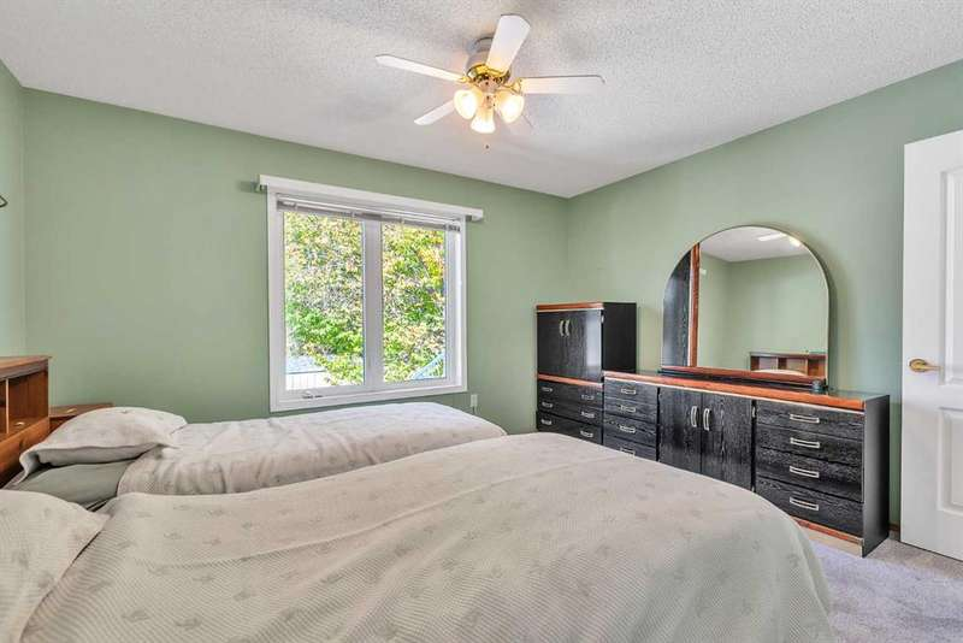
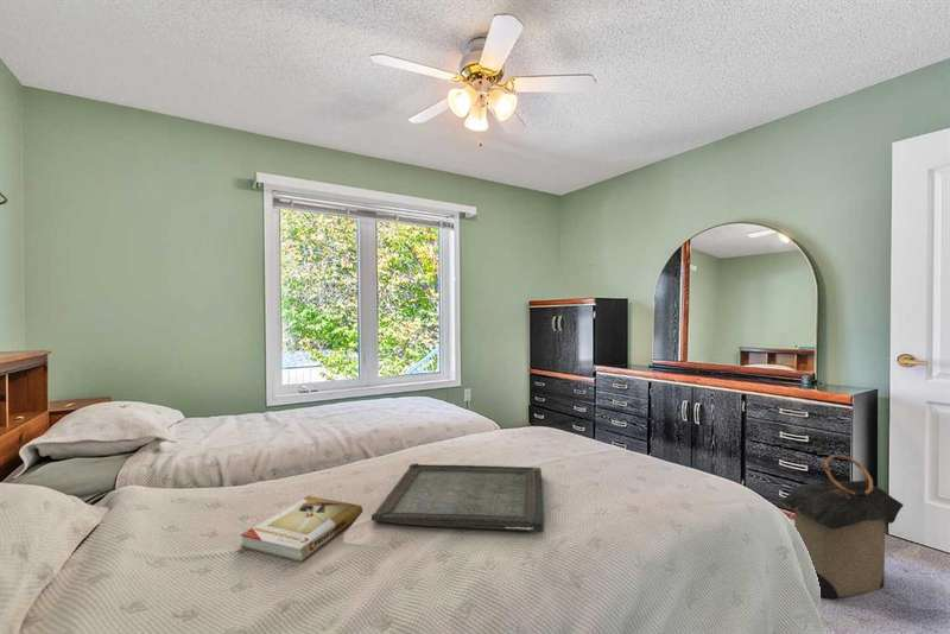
+ book (305, 525)
+ laundry hamper (840, 522)
+ serving tray (467, 490)
